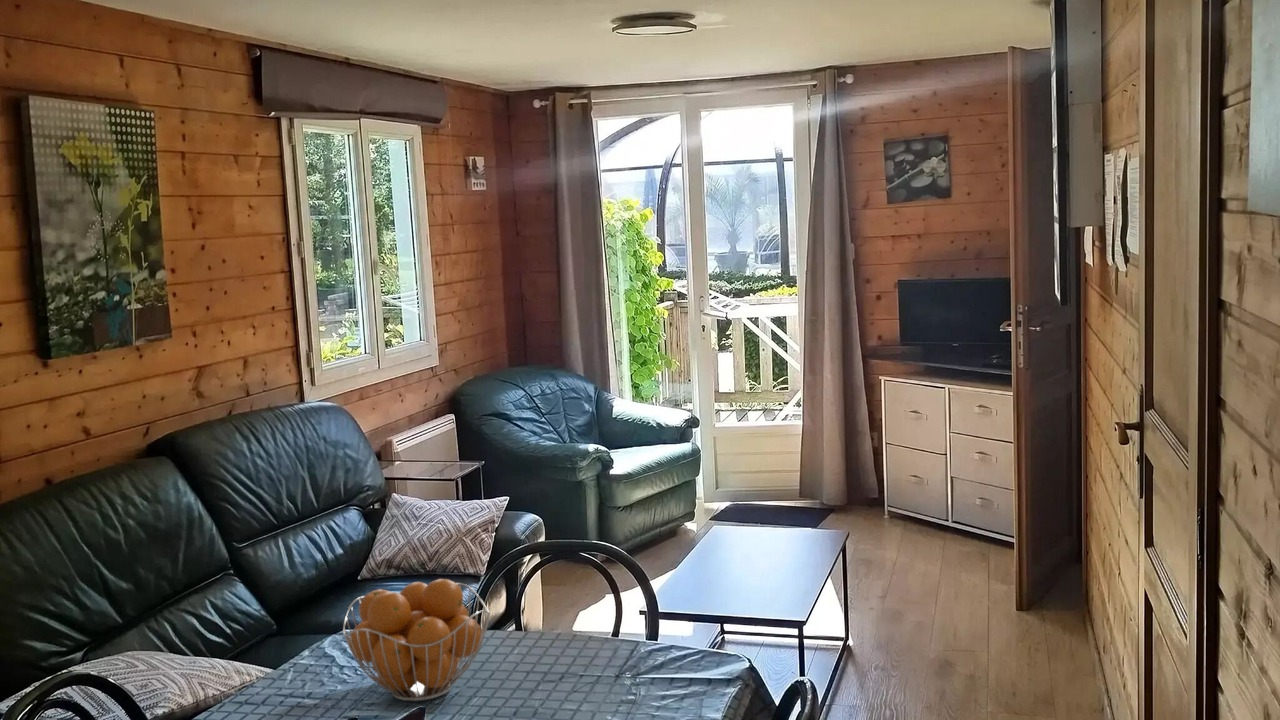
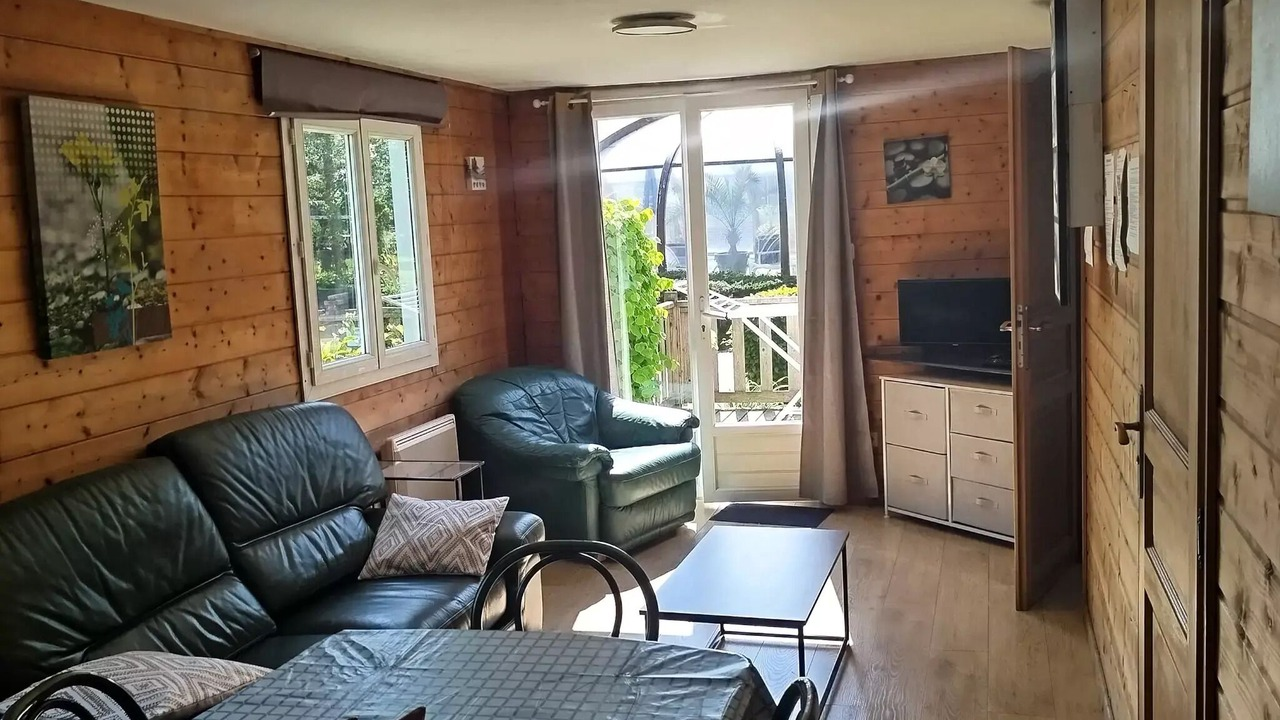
- fruit basket (418, 636)
